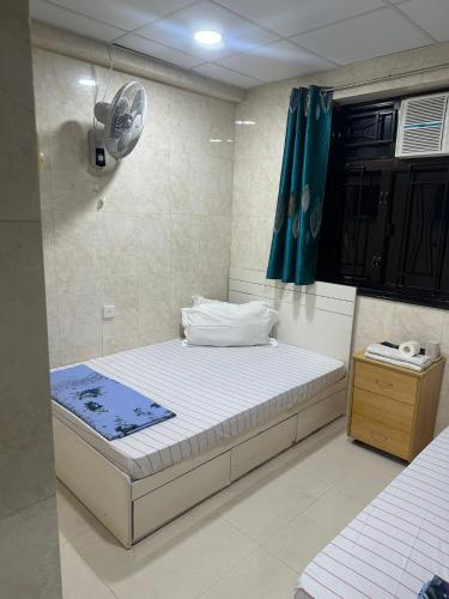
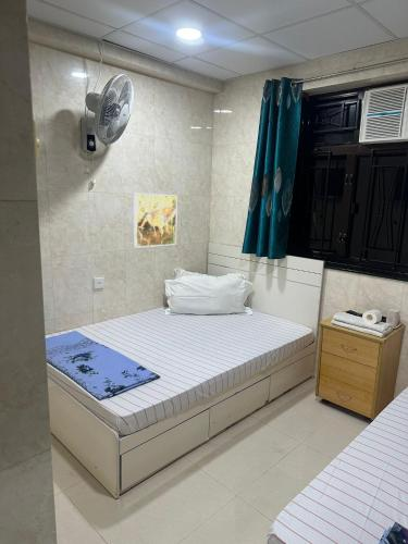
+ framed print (156, 220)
